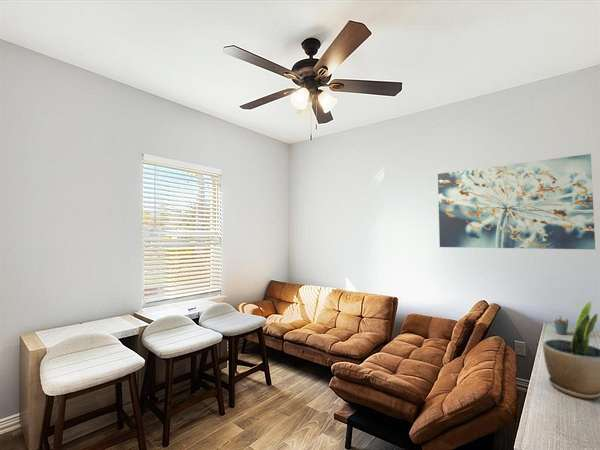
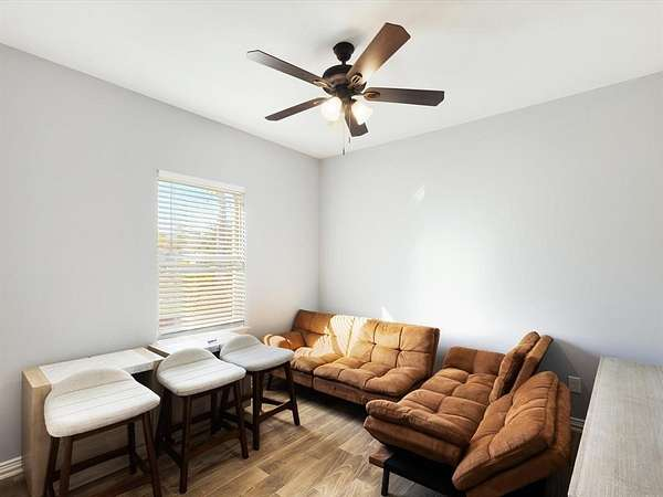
- pen holder (561, 324)
- potted plant (573, 345)
- wall art (505, 206)
